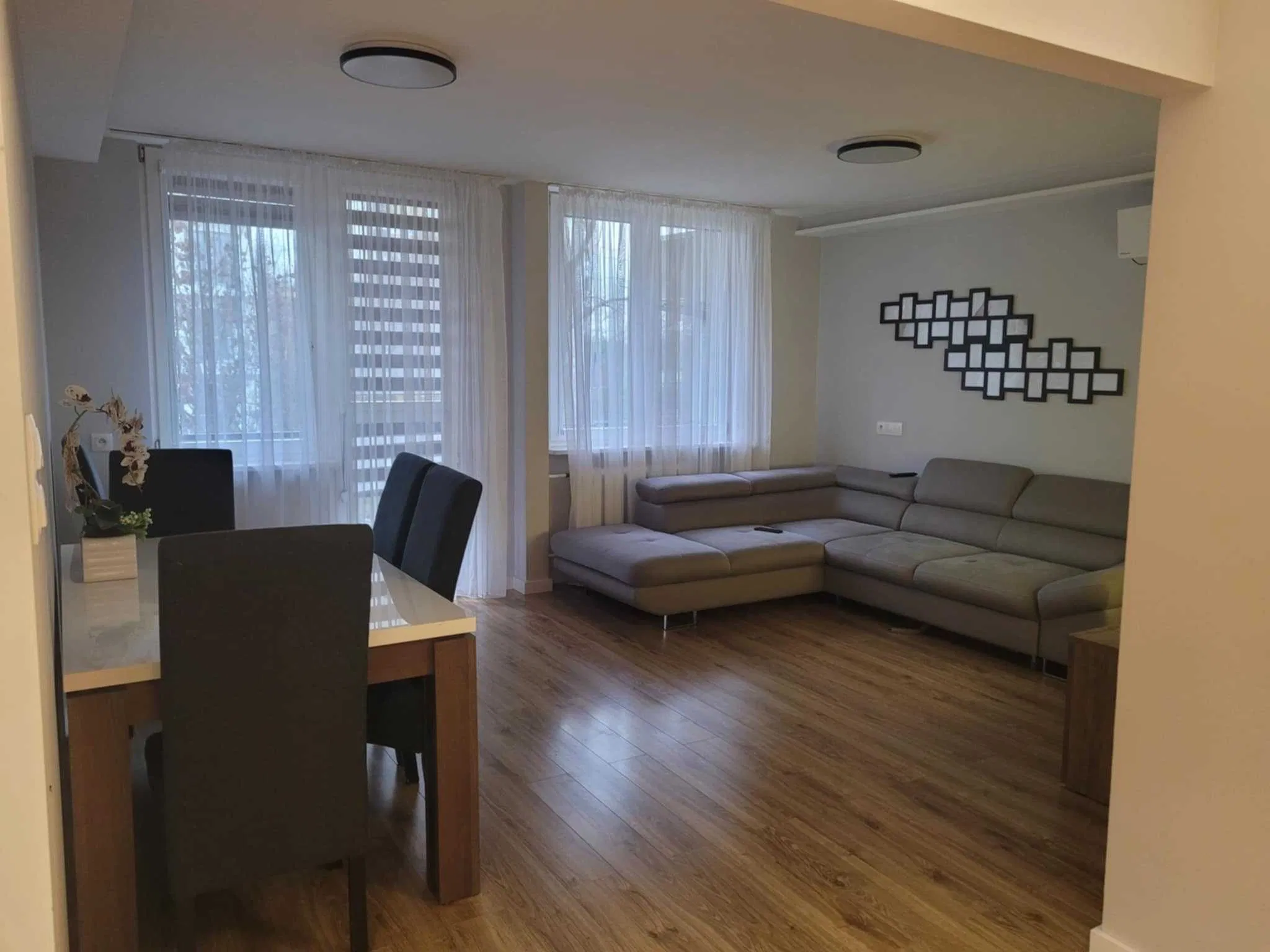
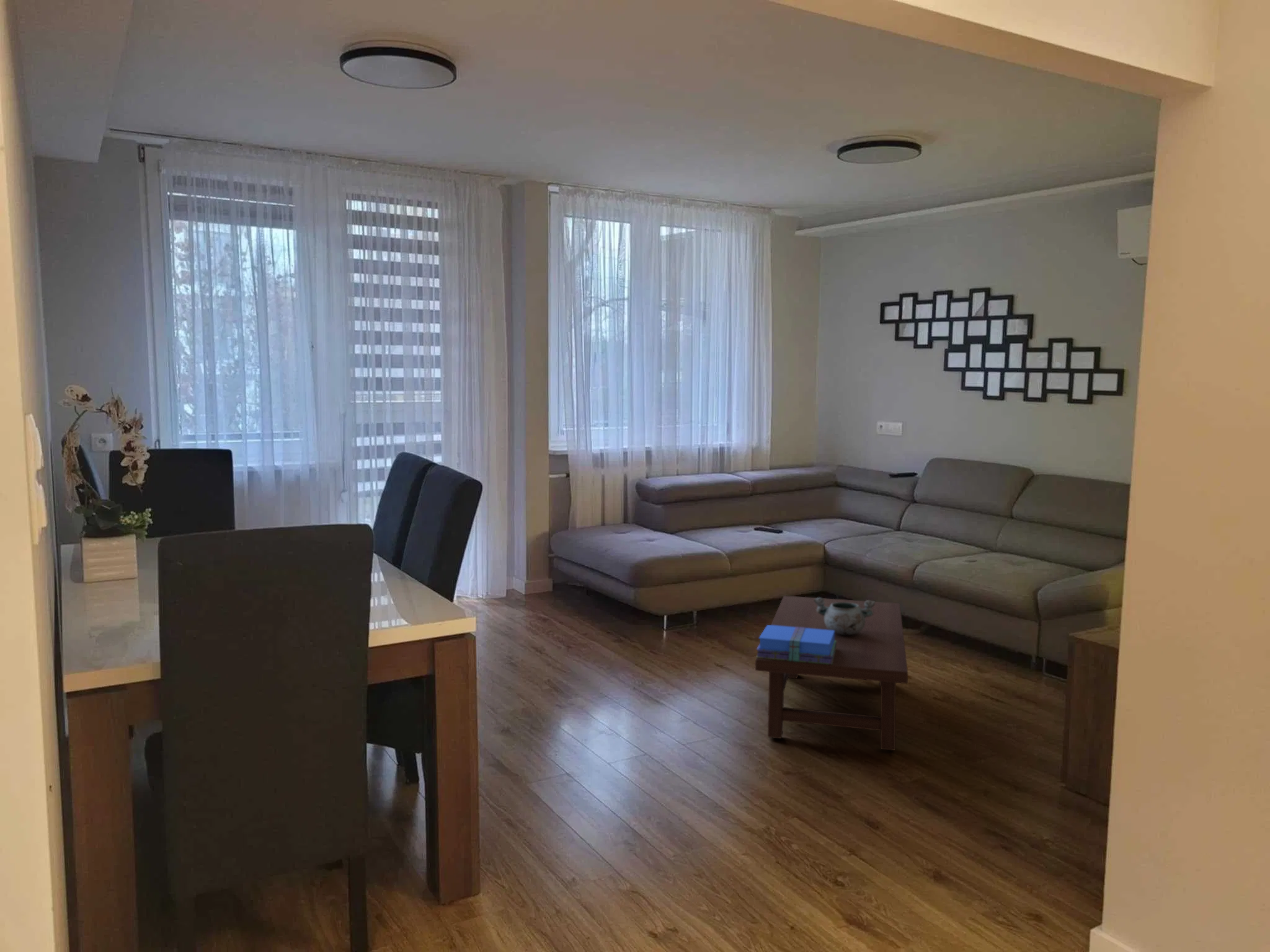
+ books (797, 643)
+ coffee table (835, 668)
+ decorative bowl (843, 615)
